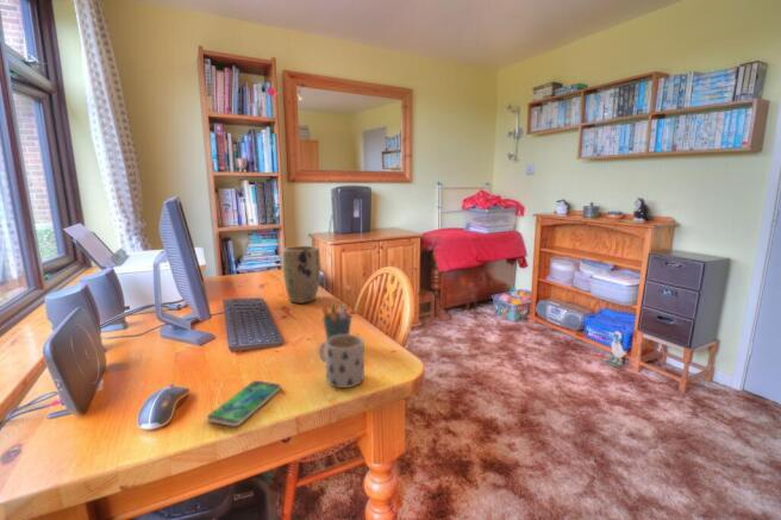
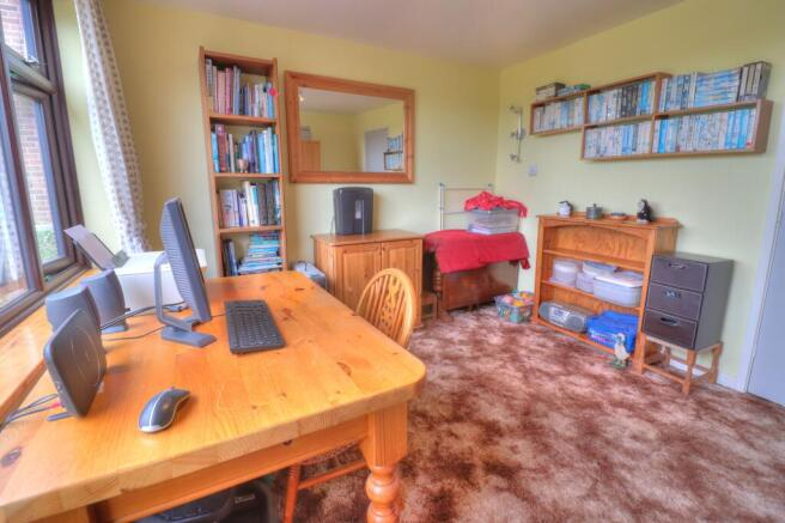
- plant pot (301, 274)
- mug (339, 358)
- pen holder (337, 322)
- smartphone (246, 401)
